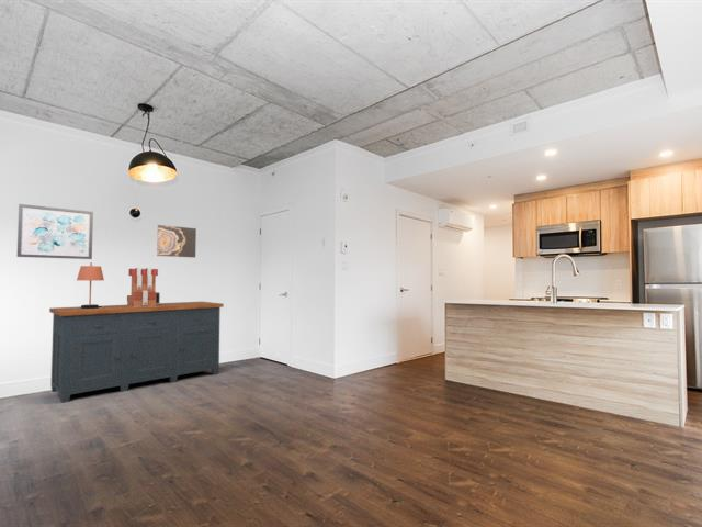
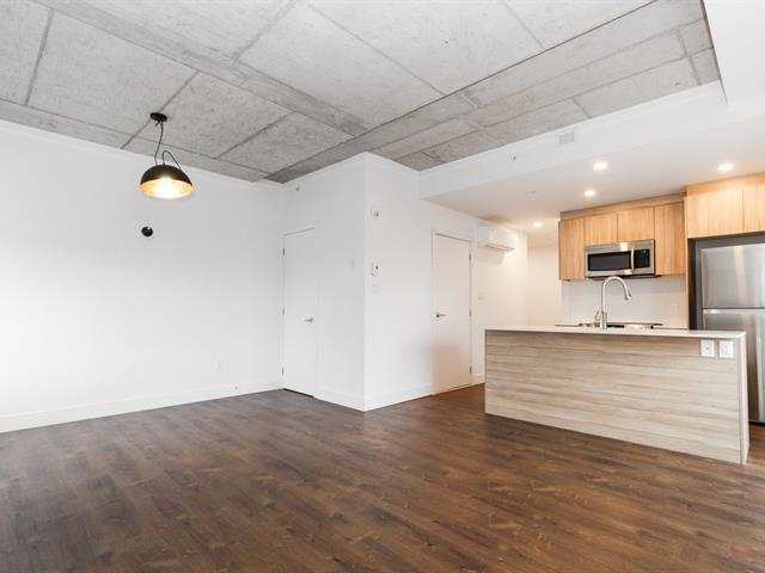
- wall art (177, 242)
- decorative sculpture (144, 287)
- sideboard (143, 344)
- wall art (57, 233)
- table lamp (90, 284)
